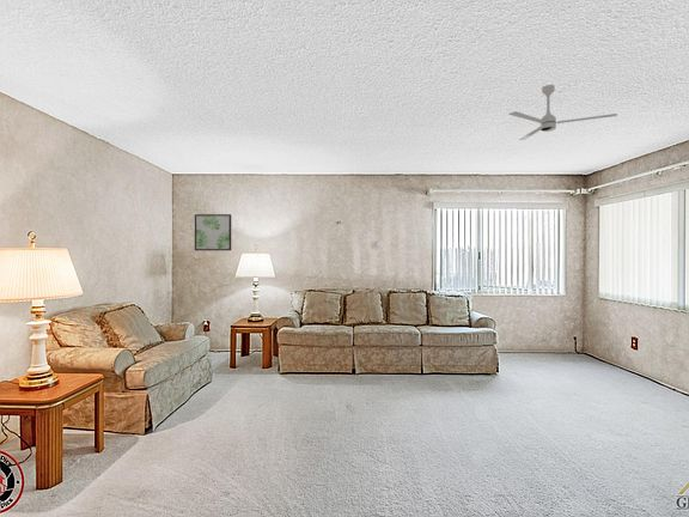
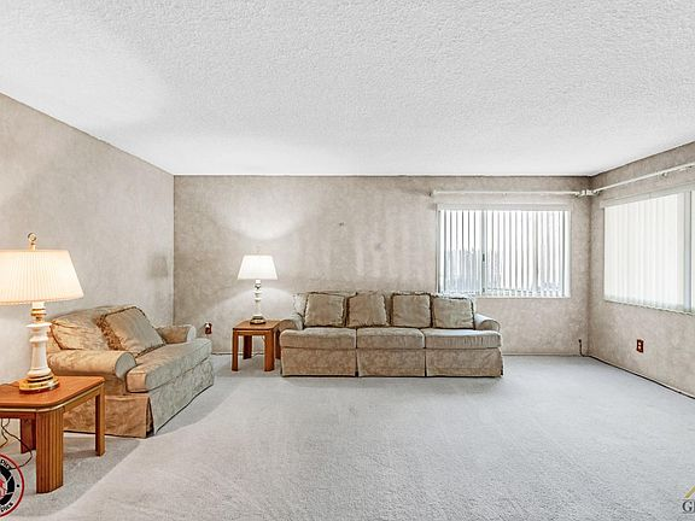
- wall art (213, 232)
- ceiling fan (553, 115)
